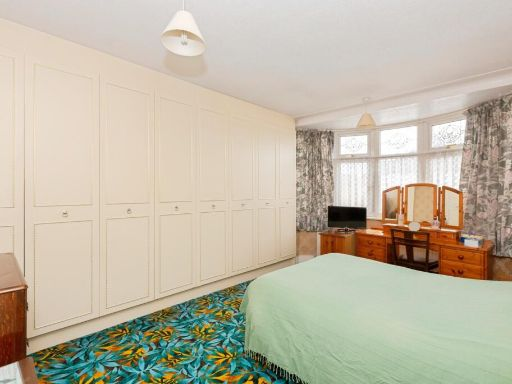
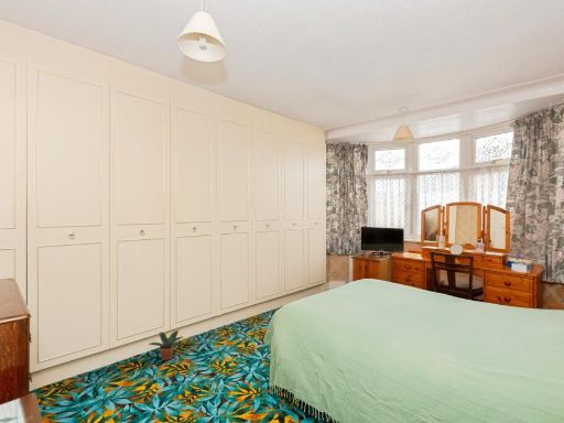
+ potted plant (166, 344)
